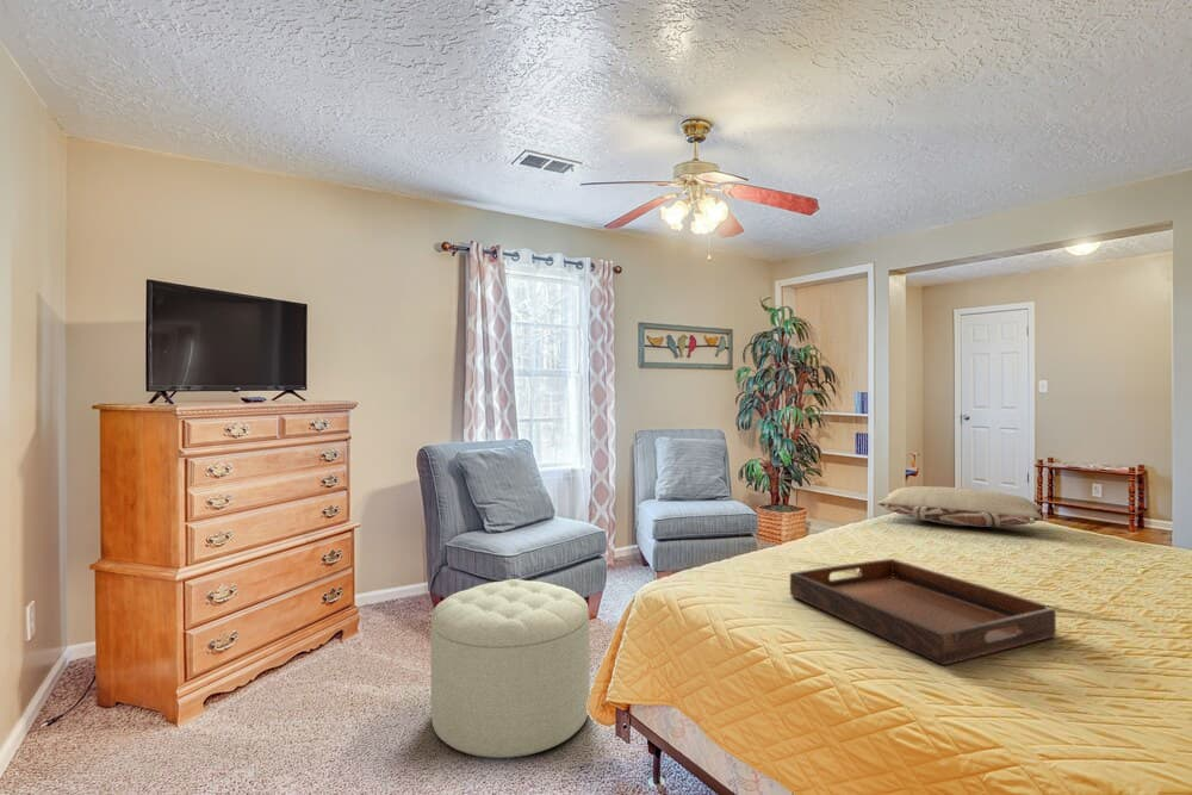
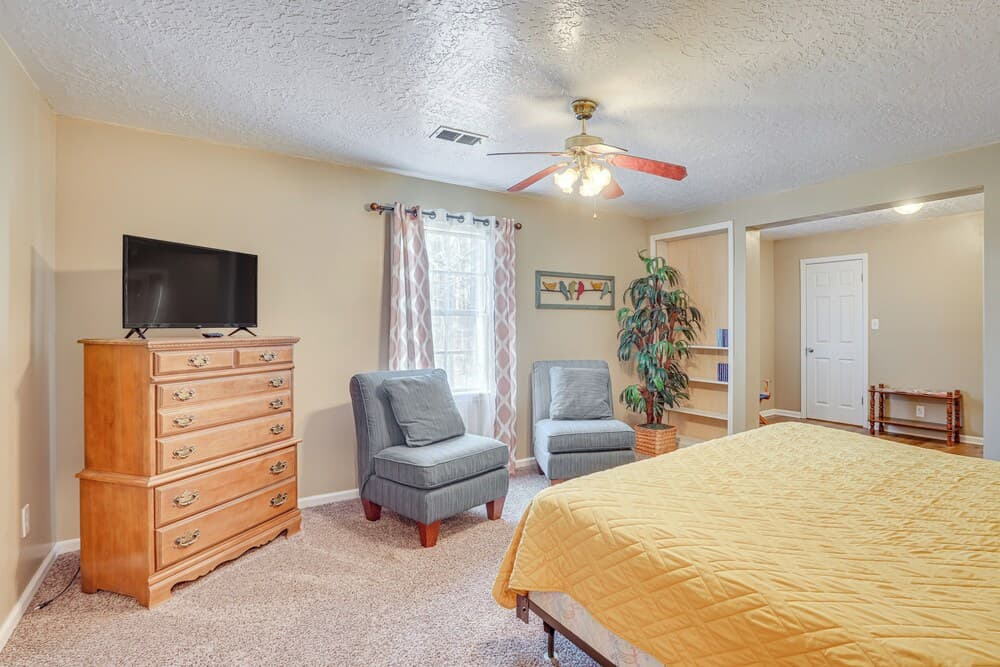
- ottoman (511, 656)
- serving tray (912, 601)
- pillow (957, 505)
